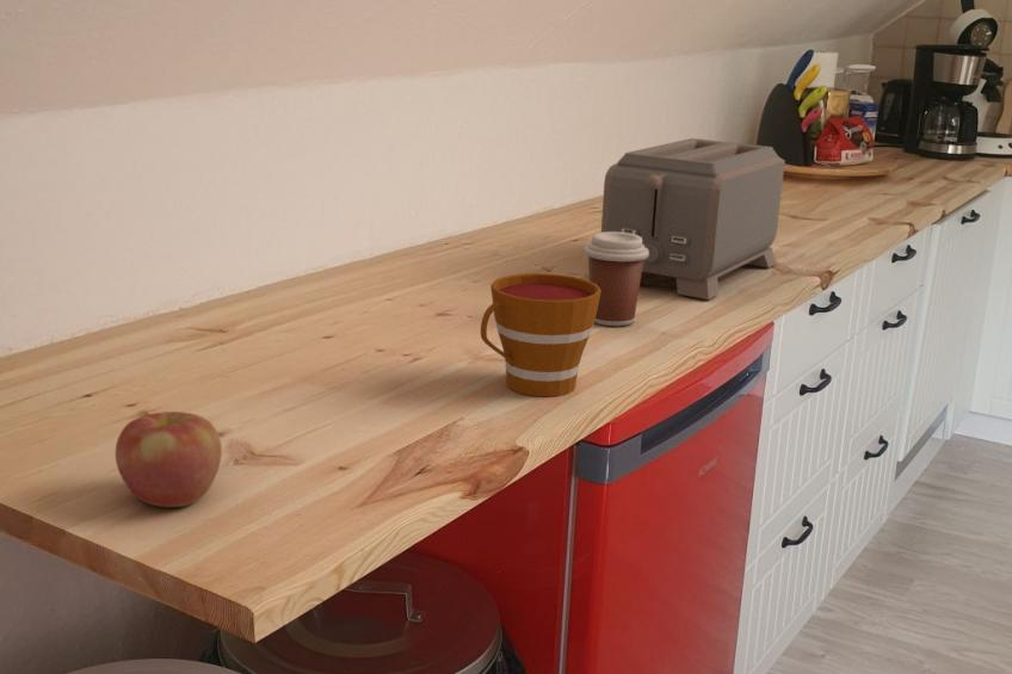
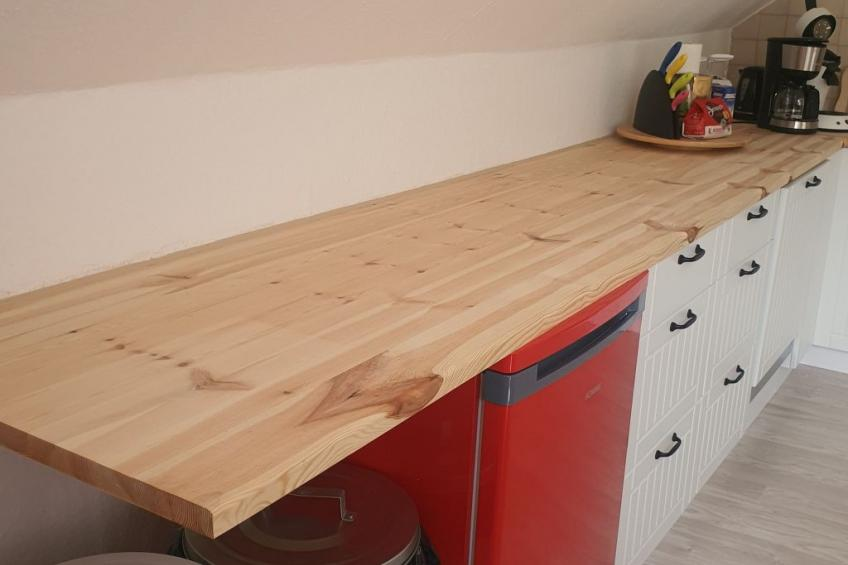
- toaster (692, 212)
- cup (536, 338)
- coffee cup (613, 278)
- apple (169, 458)
